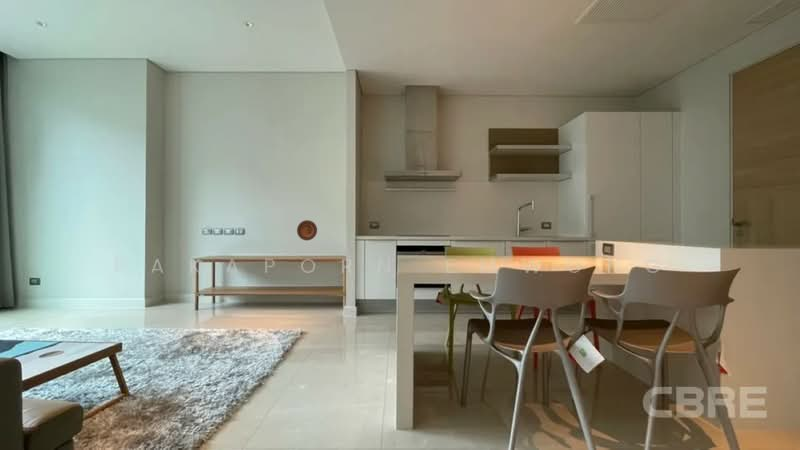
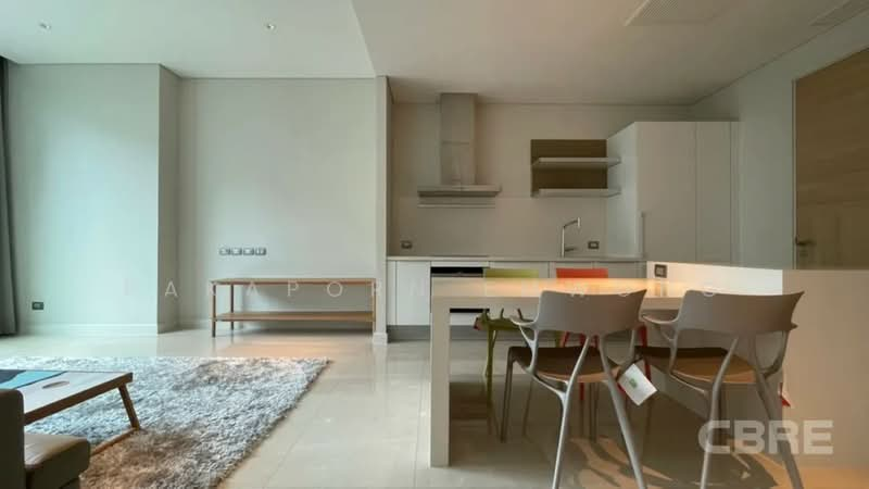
- decorative plate (307, 230)
